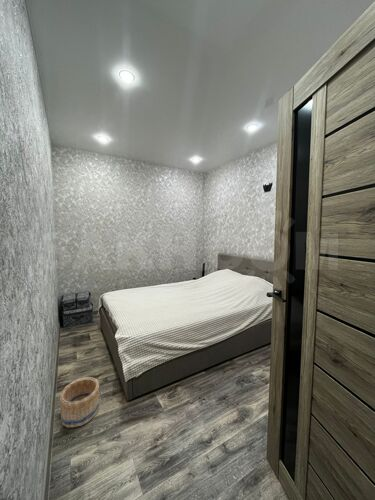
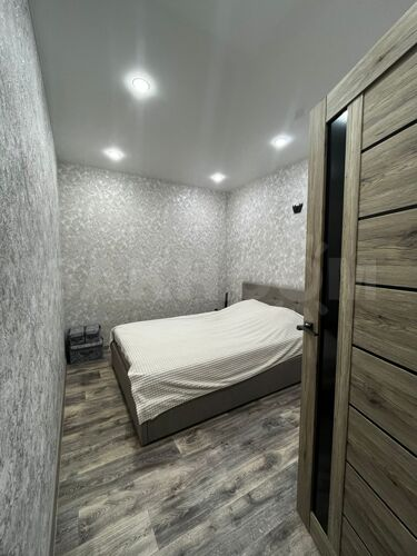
- basket (80, 400)
